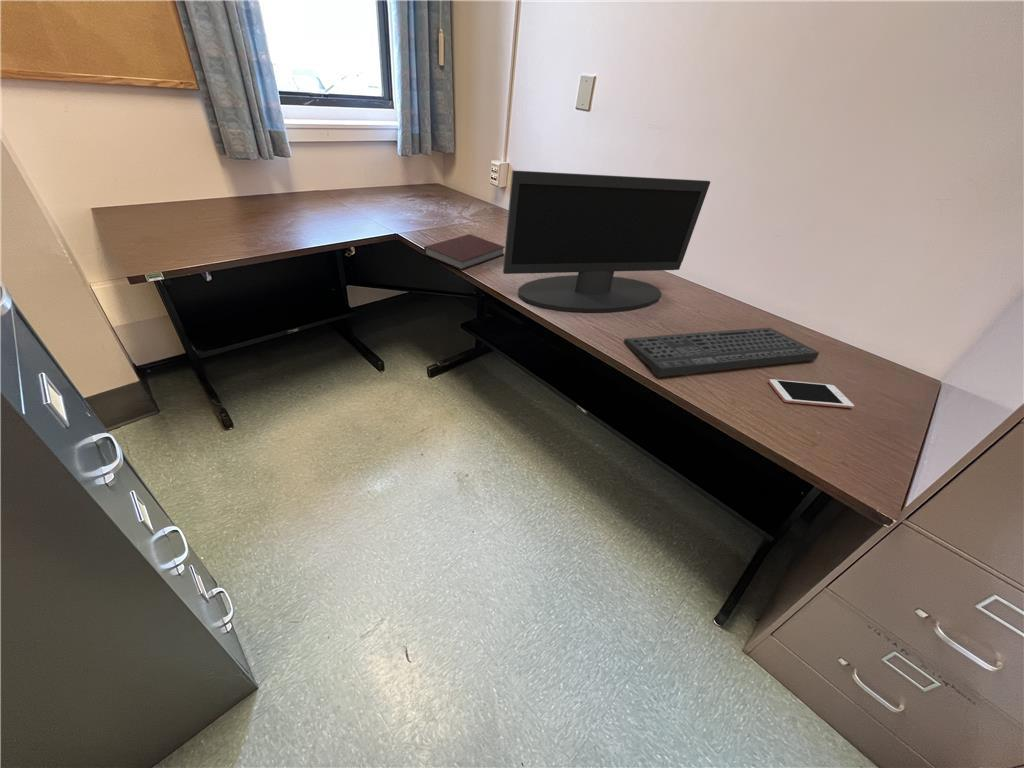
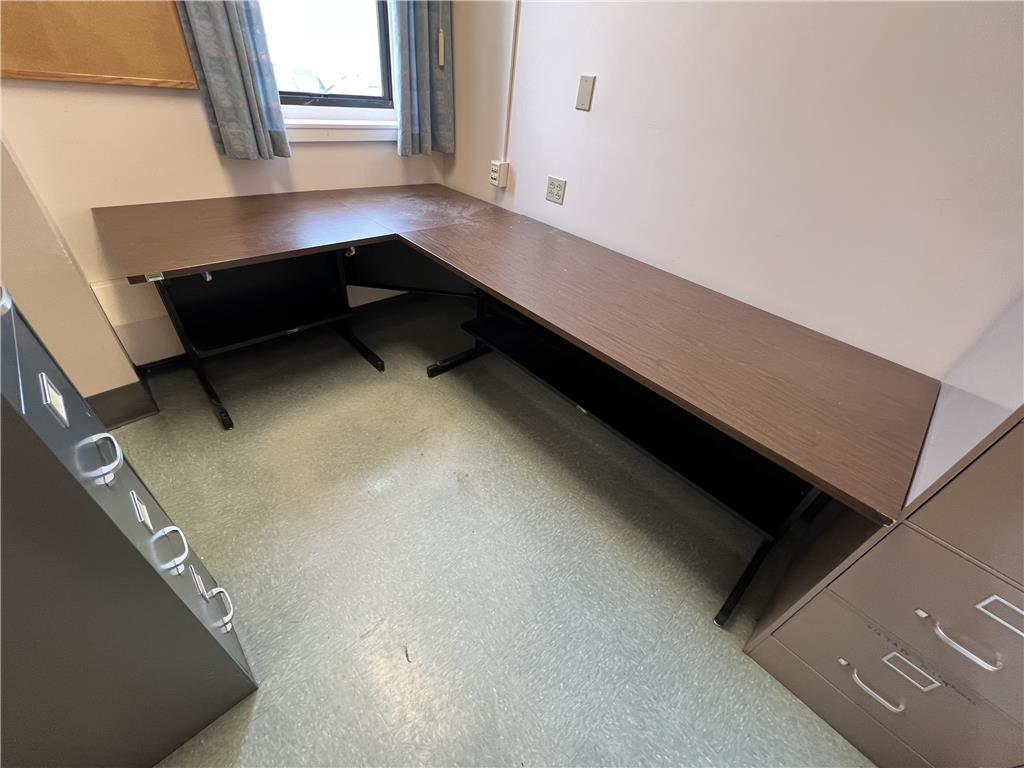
- cell phone (809, 393)
- notebook (465, 250)
- monitor (603, 240)
- keyboard (721, 347)
